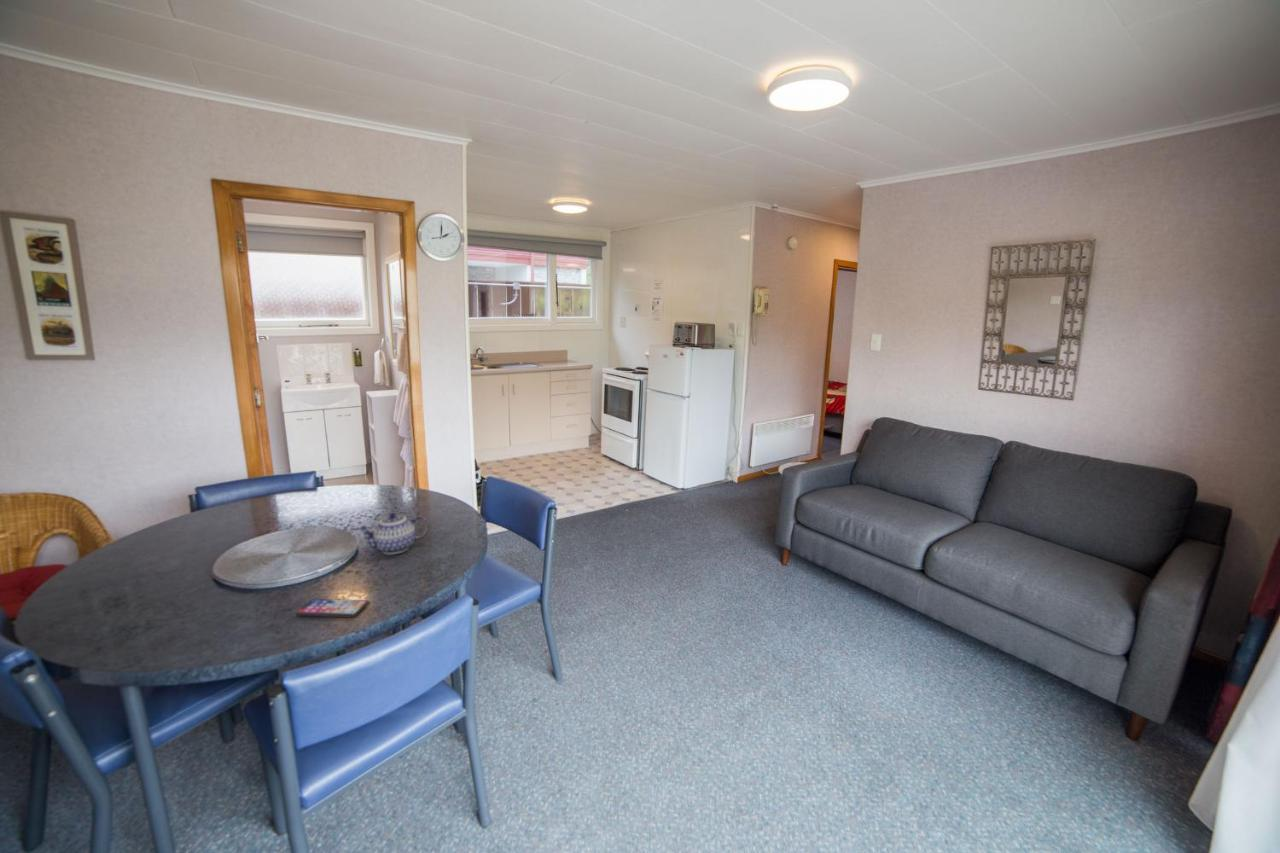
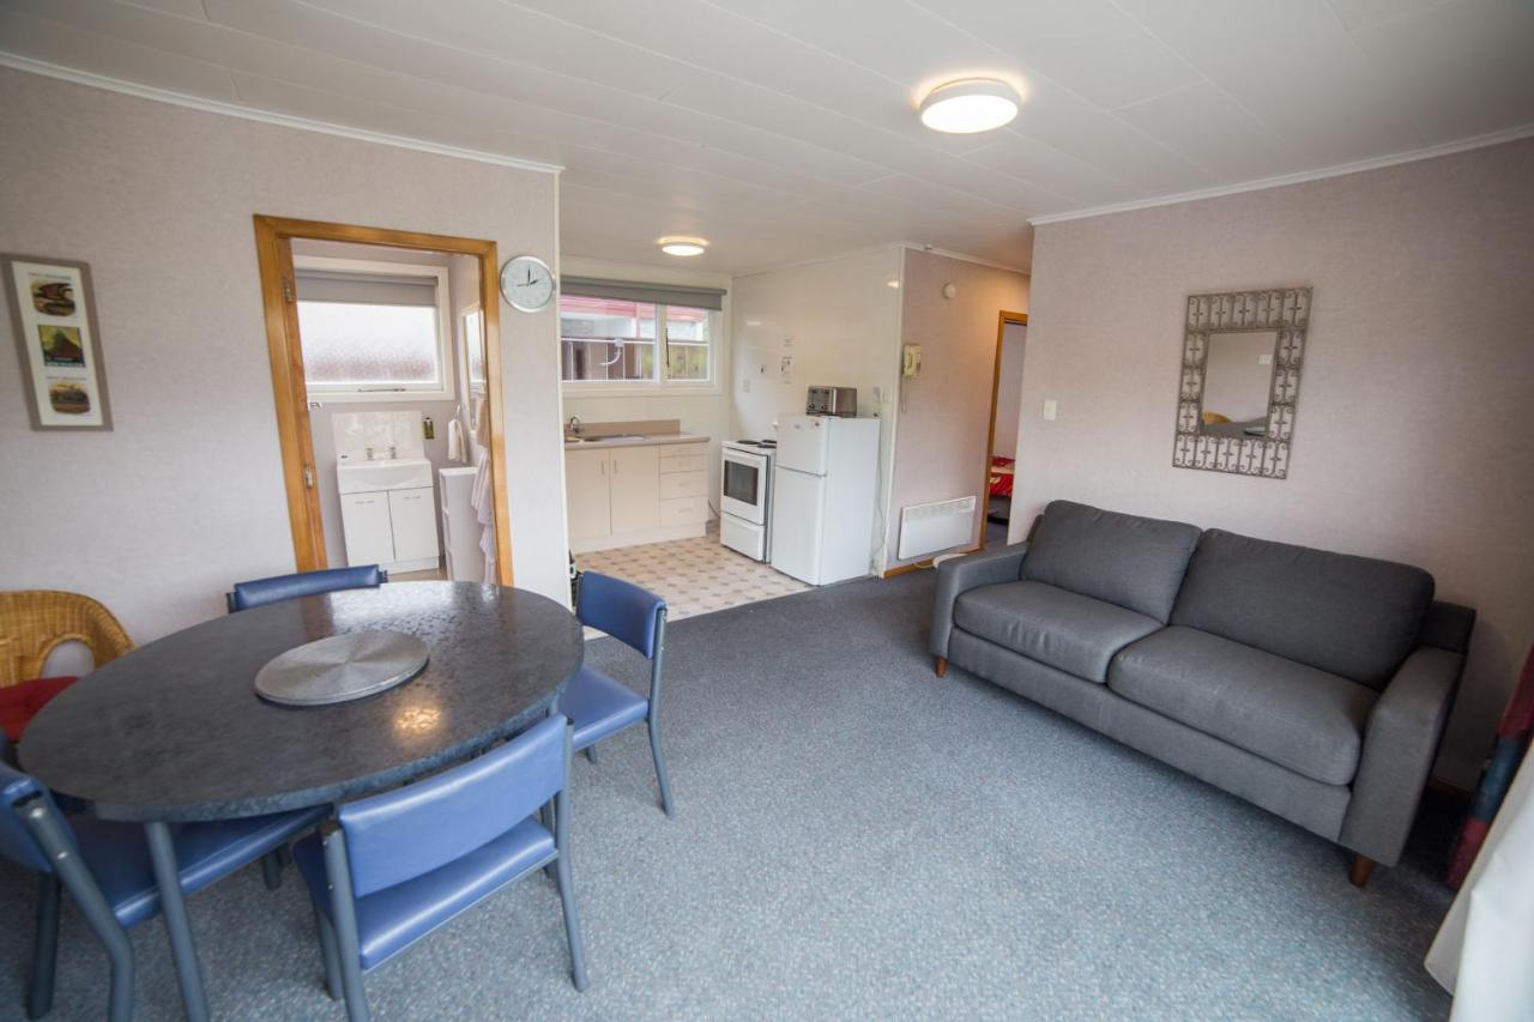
- smartphone (333, 607)
- teapot (393, 531)
